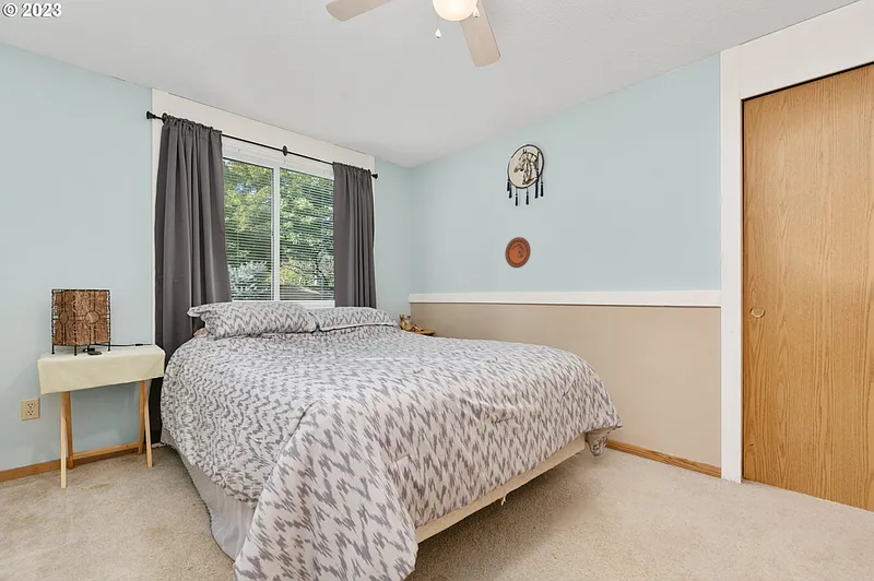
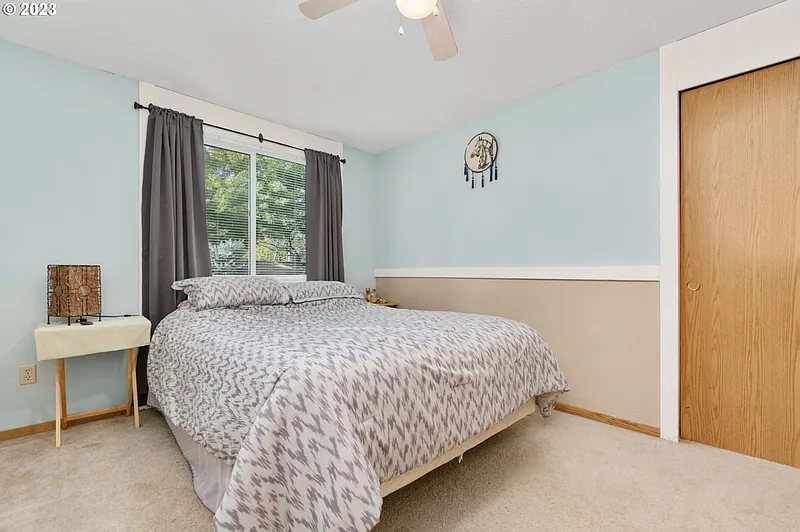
- decorative plate (517, 252)
